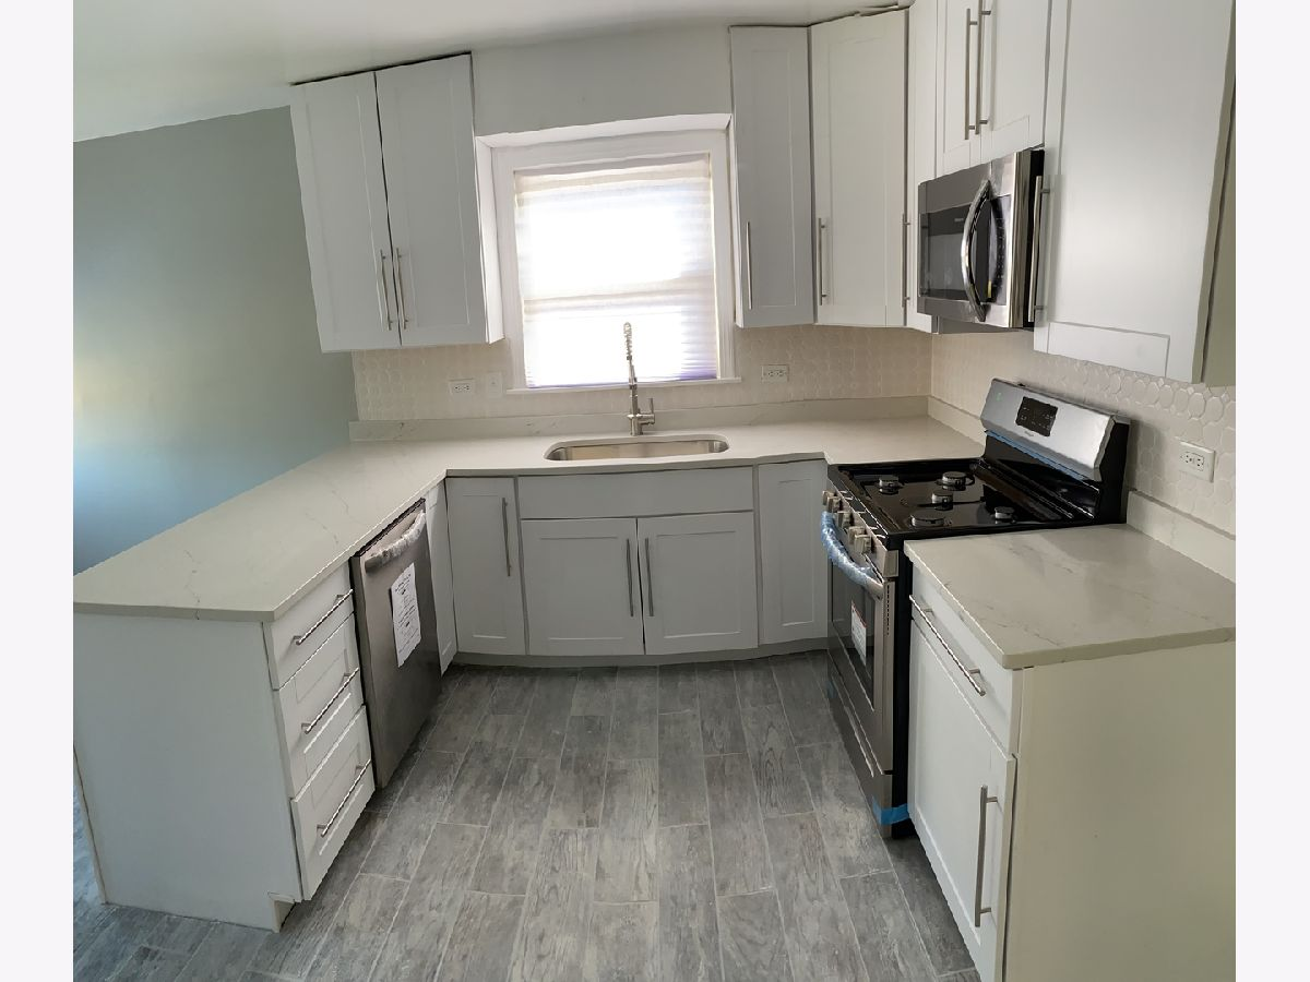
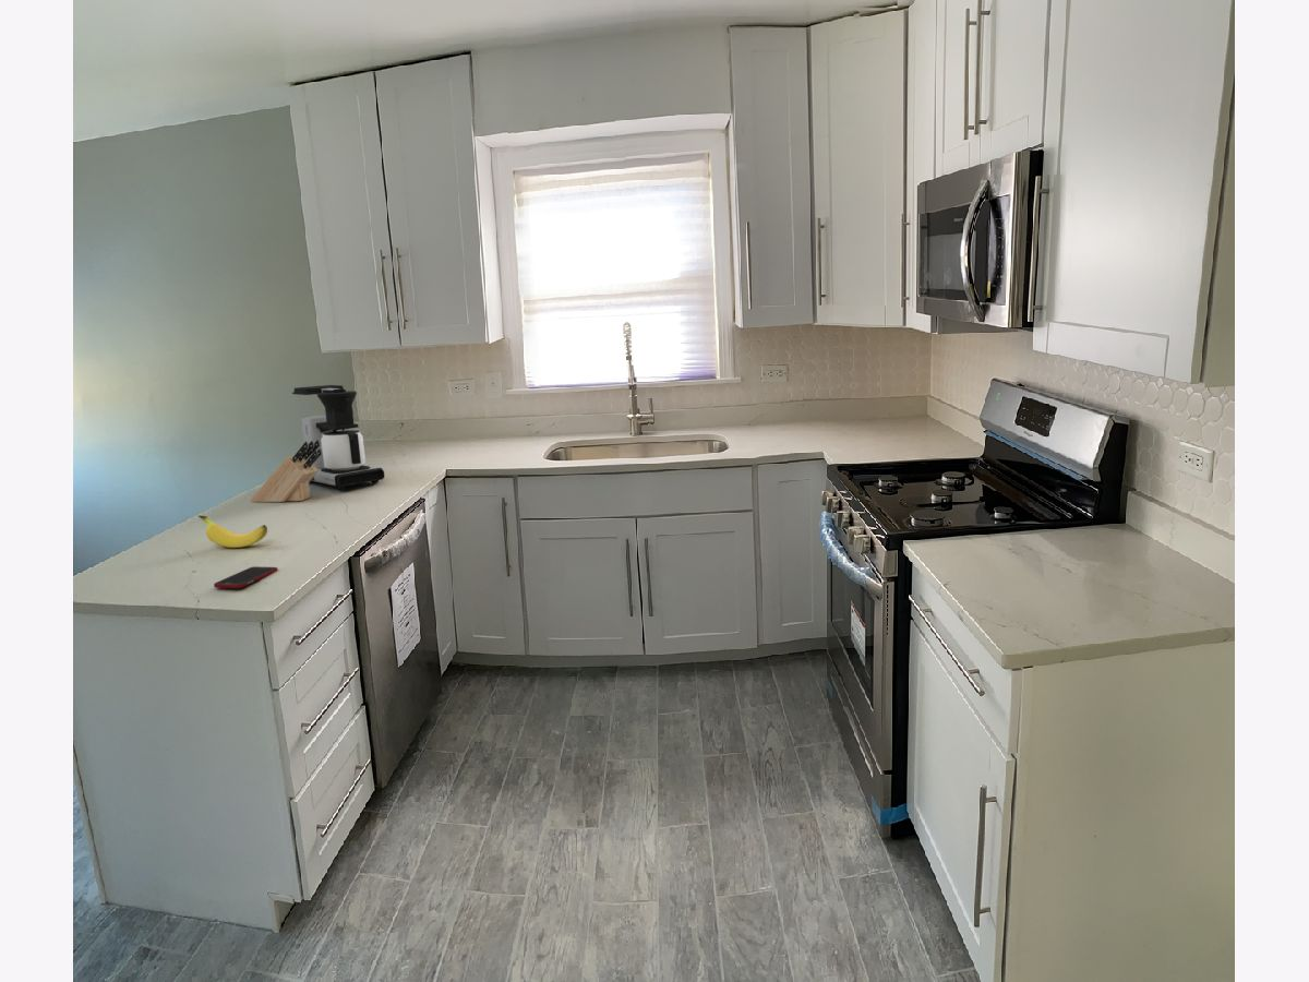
+ banana (231, 532)
+ coffee maker (335, 435)
+ knife block (287, 469)
+ cell phone (247, 577)
